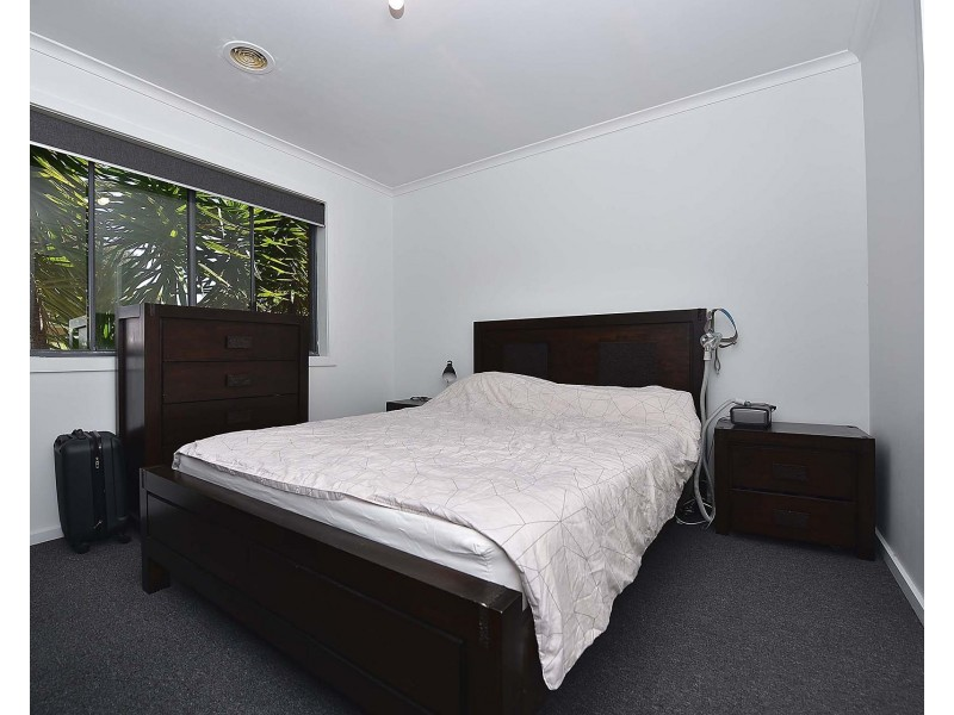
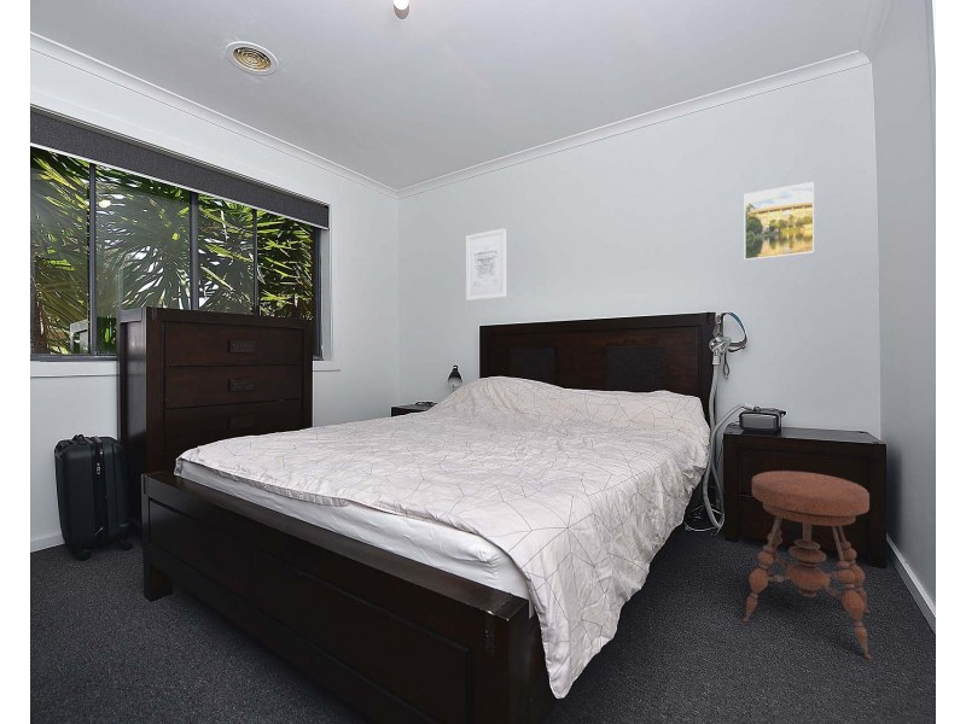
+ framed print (778, 222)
+ wall art (485, 264)
+ stool (807, 547)
